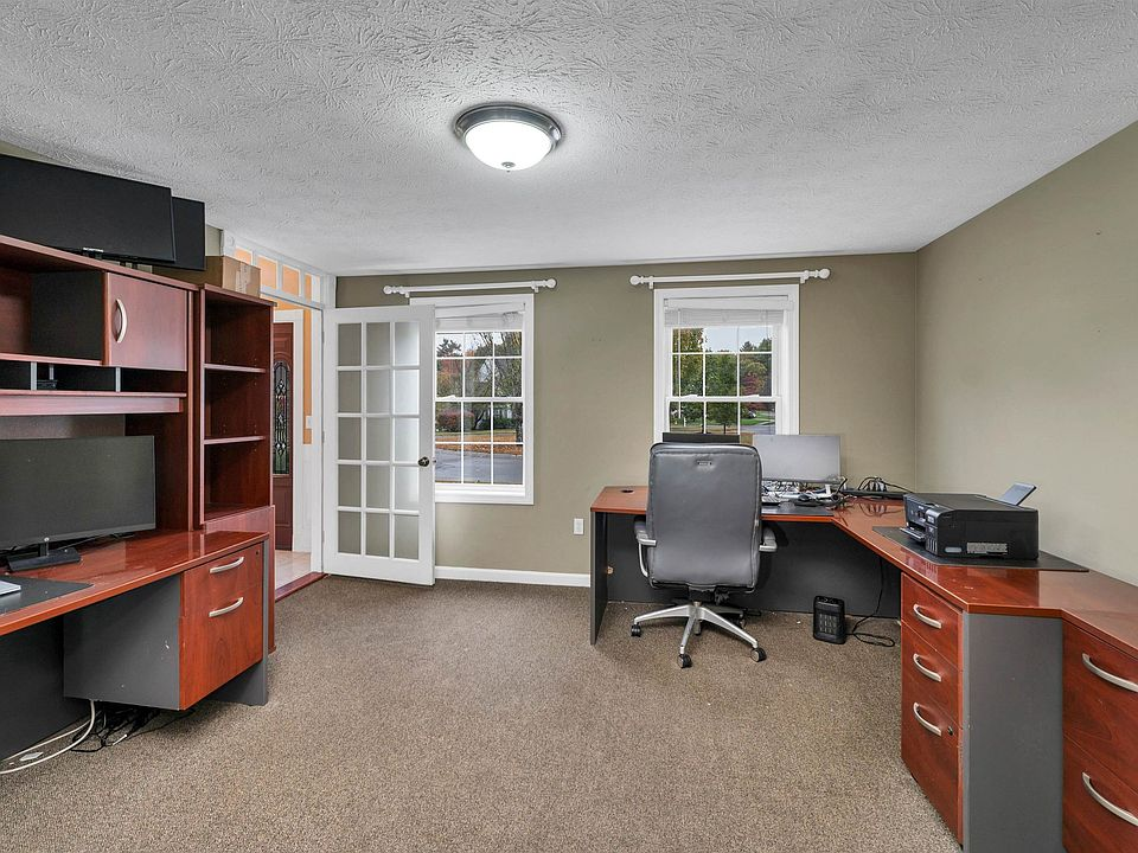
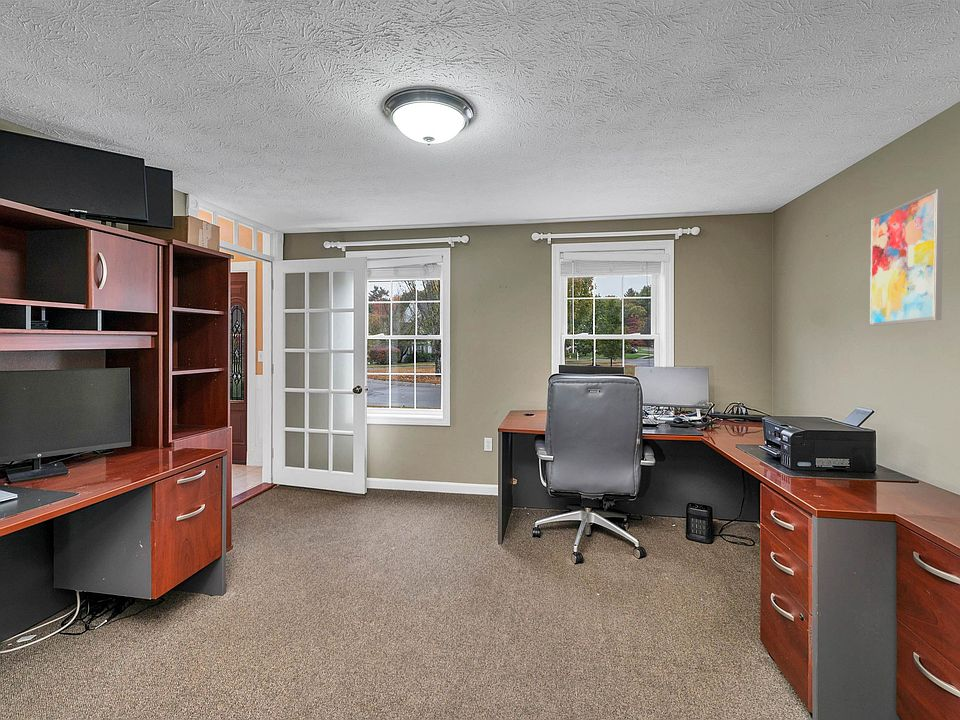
+ wall art (902, 264)
